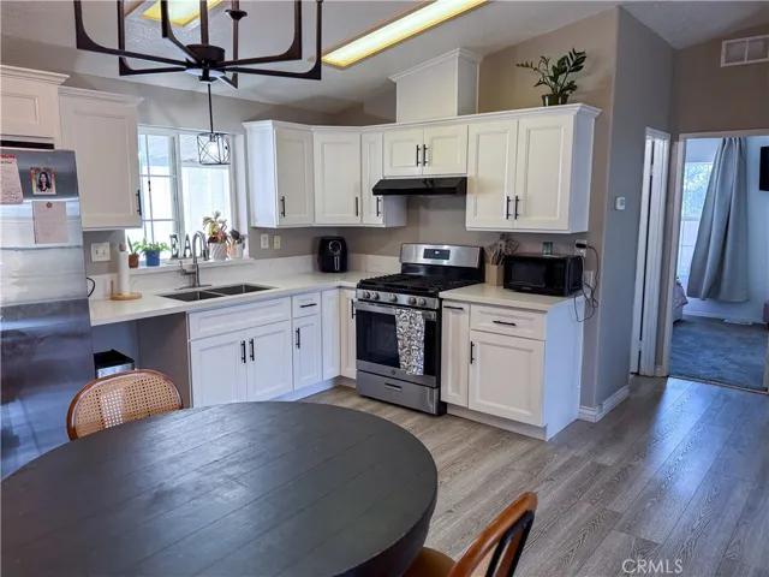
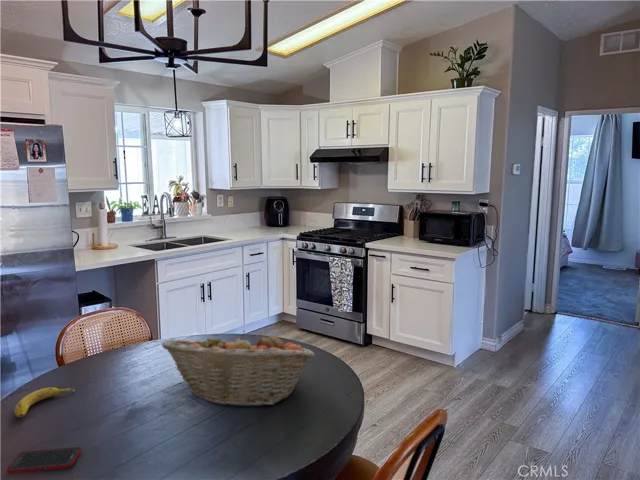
+ cell phone (45, 459)
+ fruit basket (238, 359)
+ fruit (41, 399)
